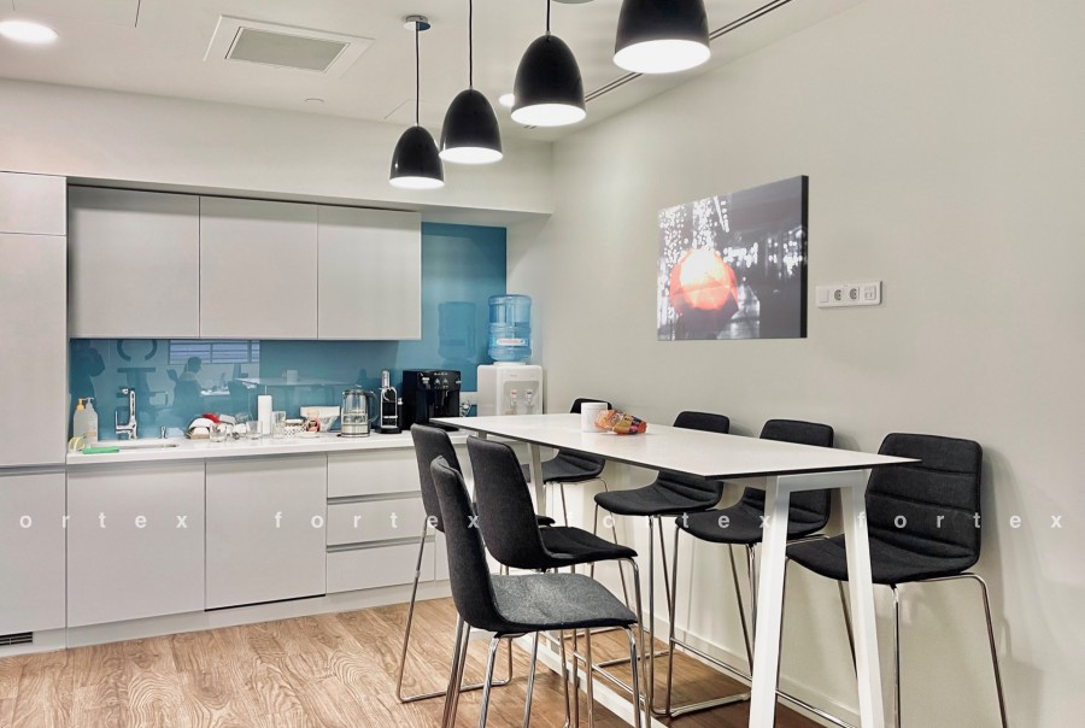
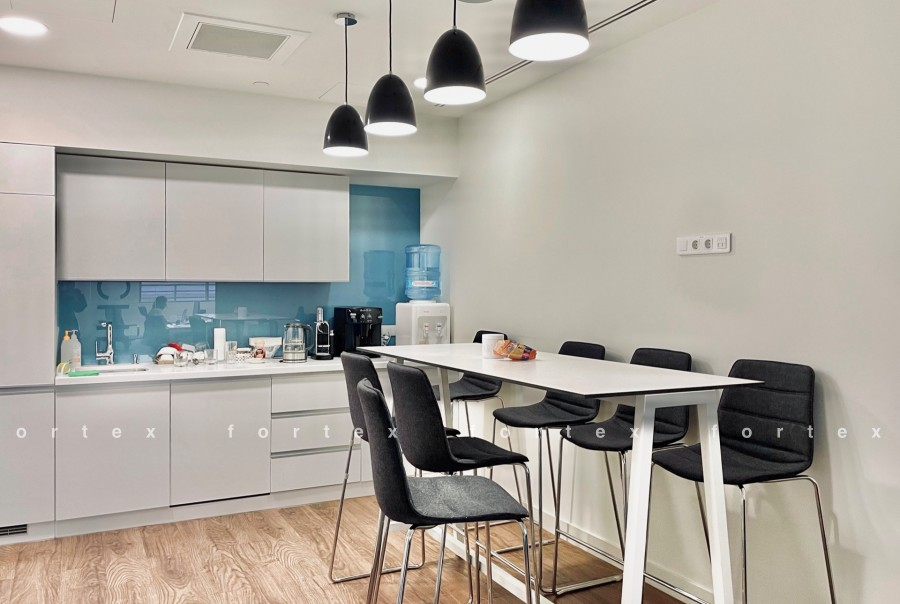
- wall art (725, 266)
